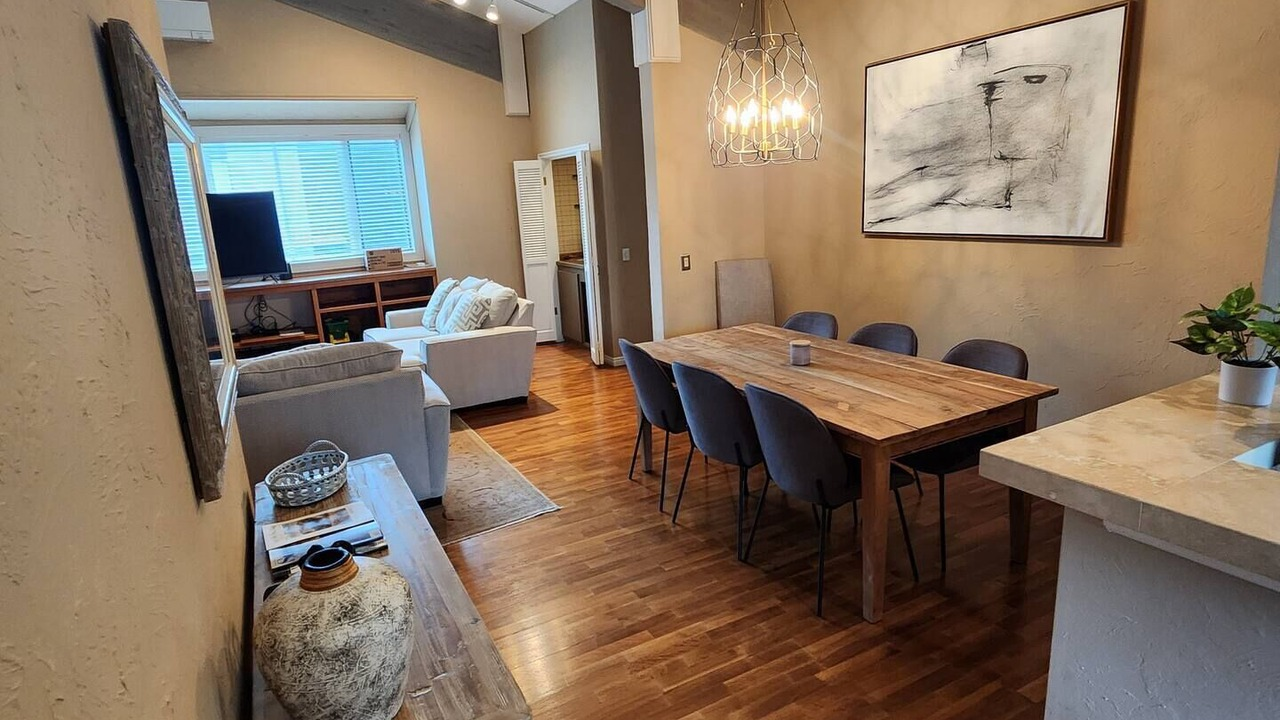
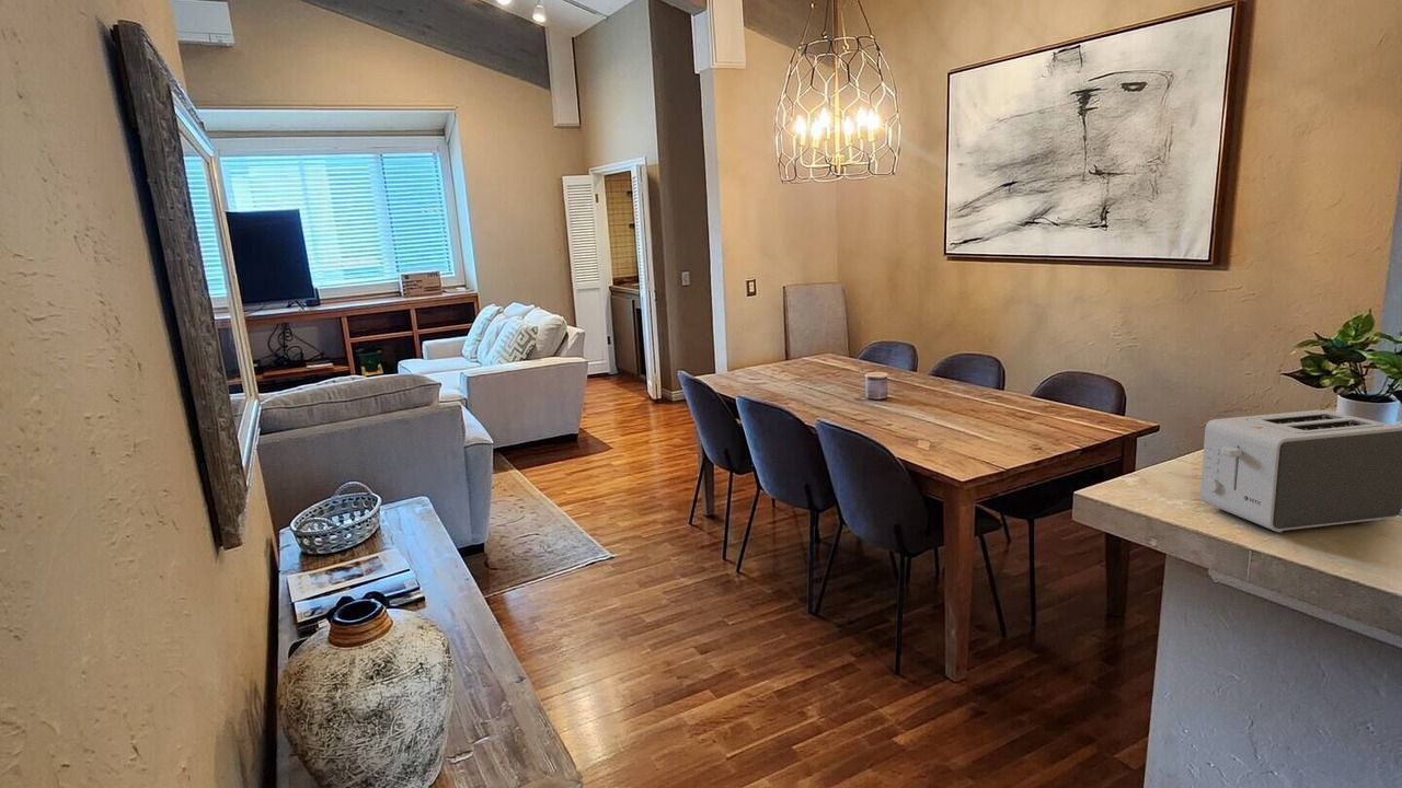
+ toaster (1294, 468)
